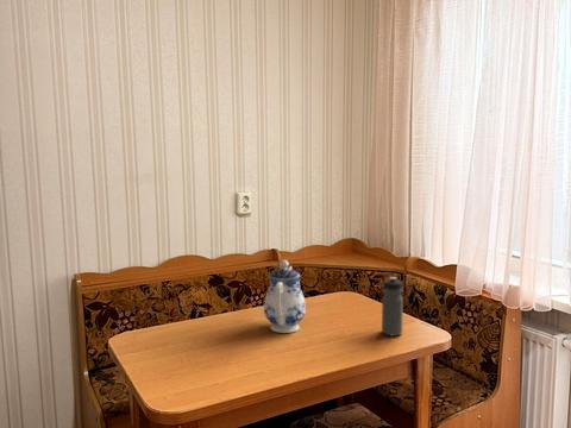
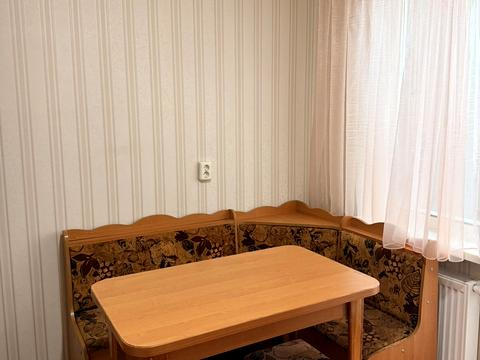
- water bottle (391, 304)
- teapot (284, 294)
